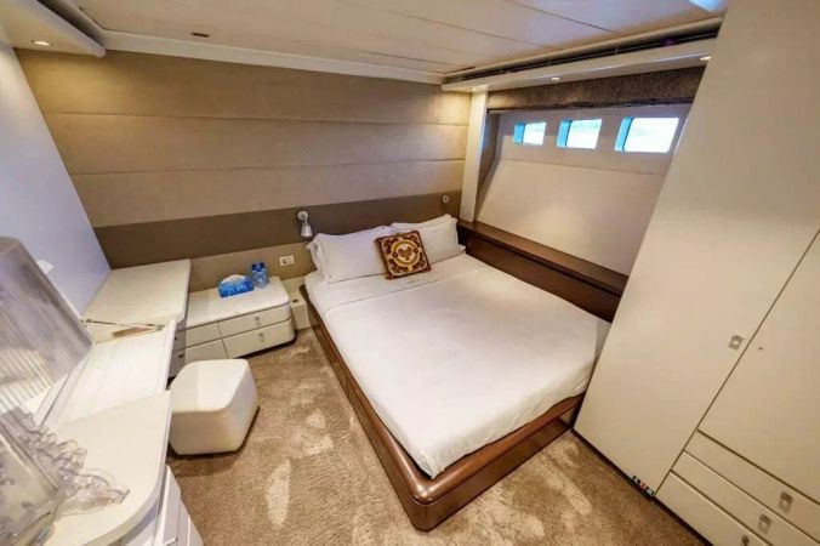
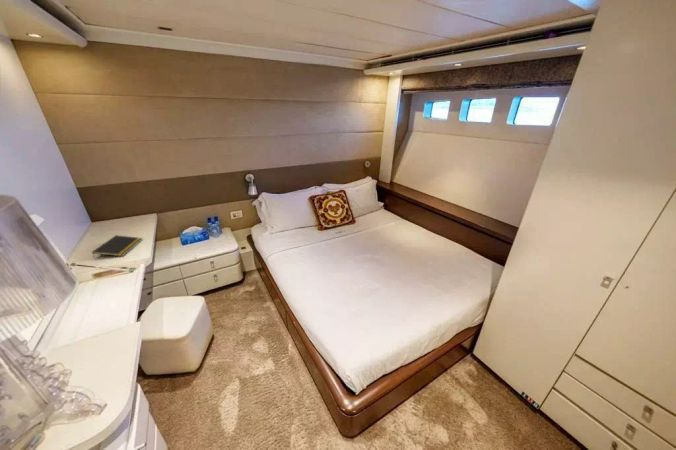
+ notepad (119, 245)
